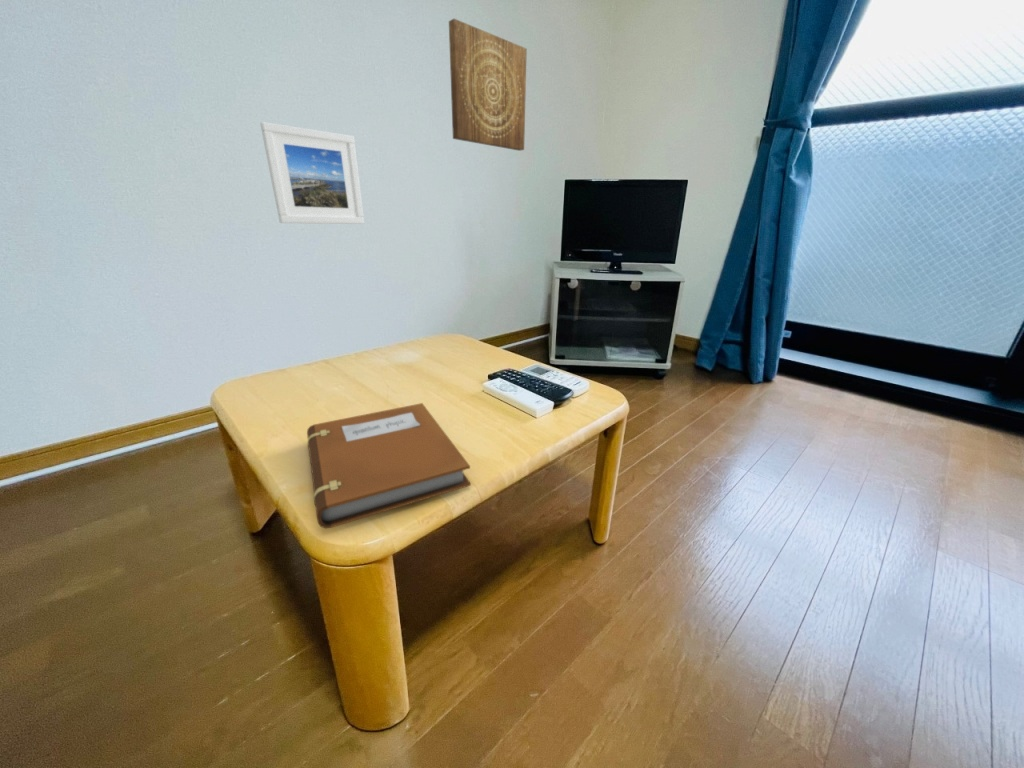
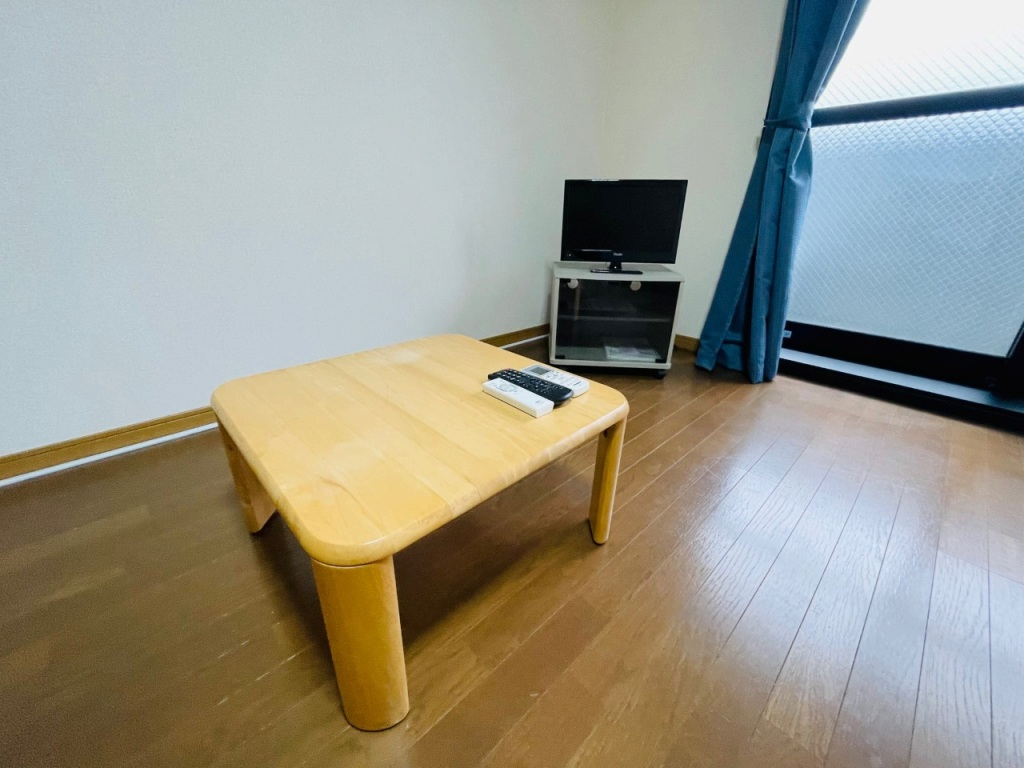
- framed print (317, 178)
- wall art (490, 92)
- notebook (380, 451)
